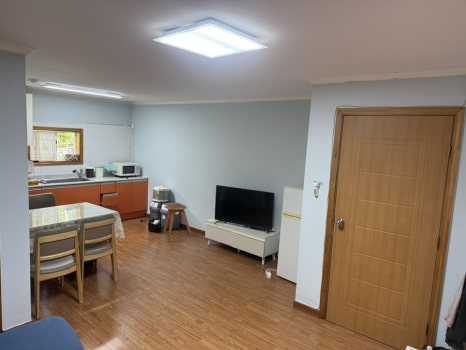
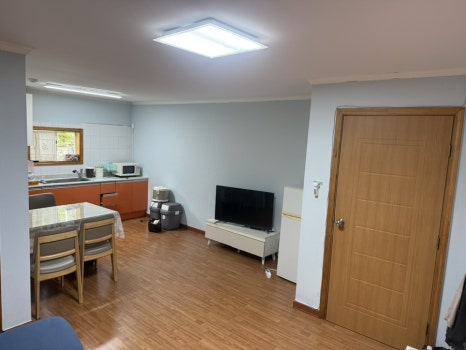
- stool (173, 219)
